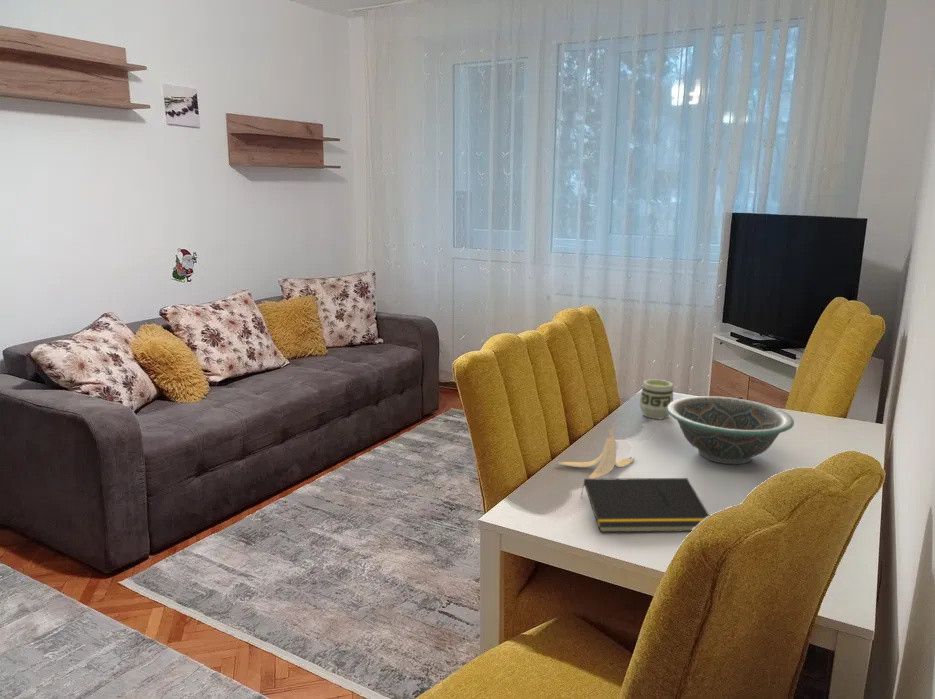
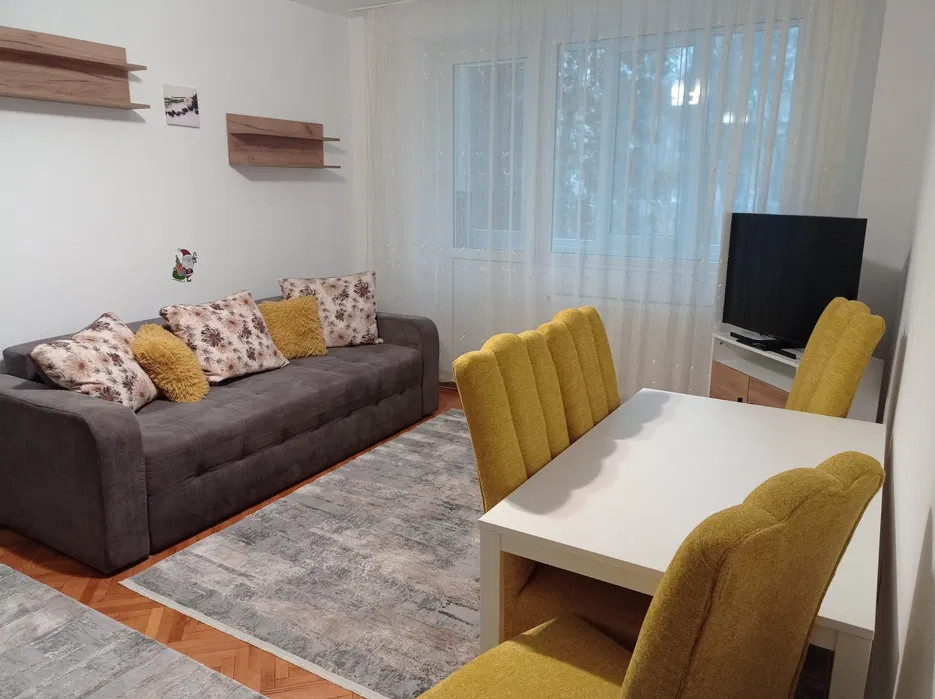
- banana peel (604, 446)
- notepad (646, 503)
- cup (656, 399)
- decorative bowl (726, 434)
